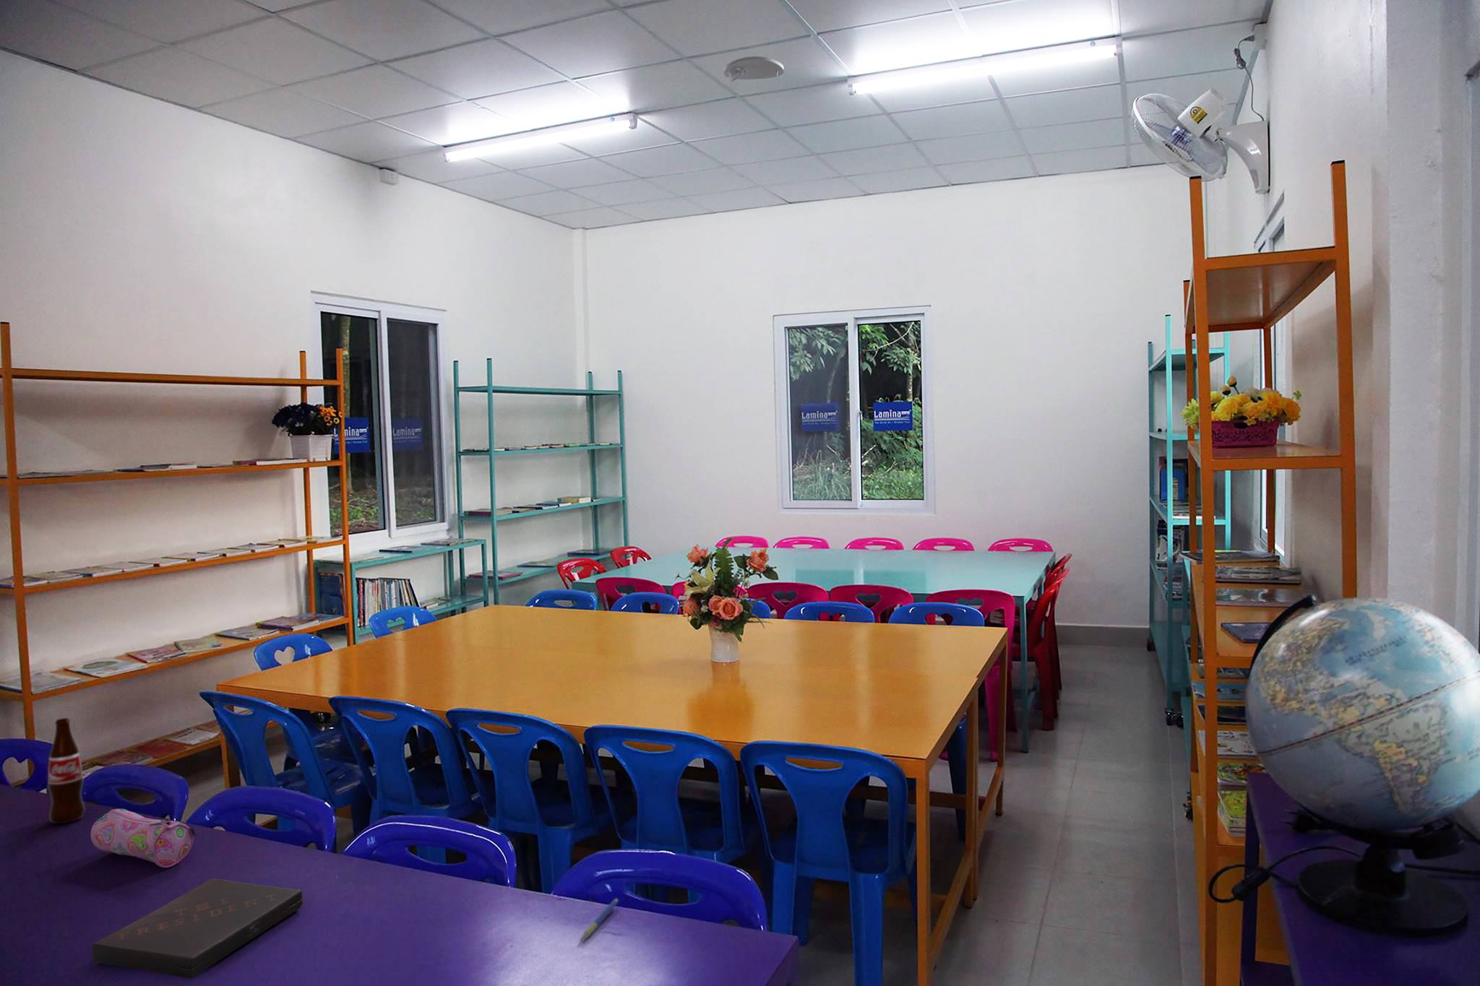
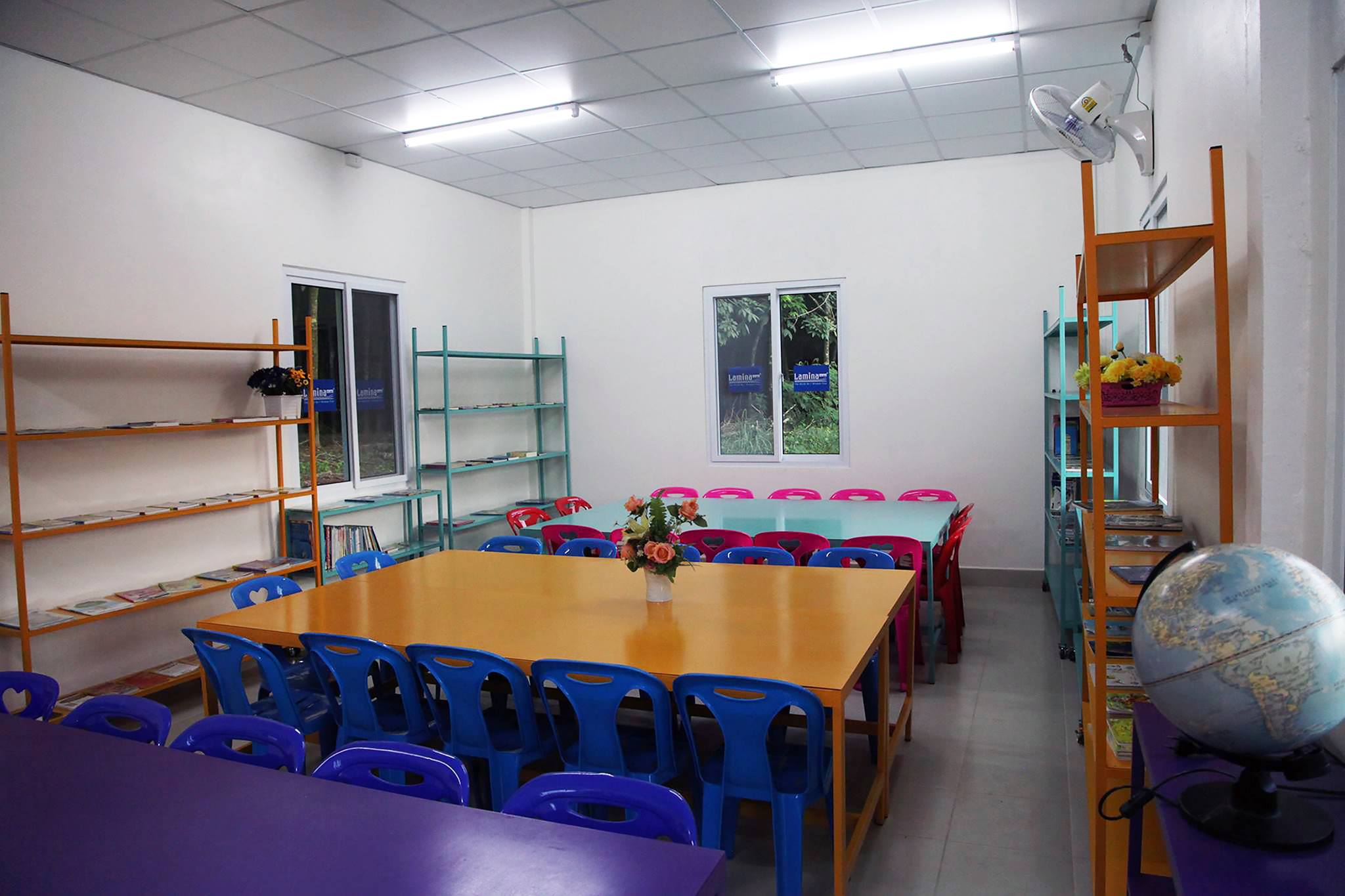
- pencil case (143, 835)
- pen (599, 920)
- book (201, 924)
- bottle (64, 769)
- smoke detector (754, 72)
